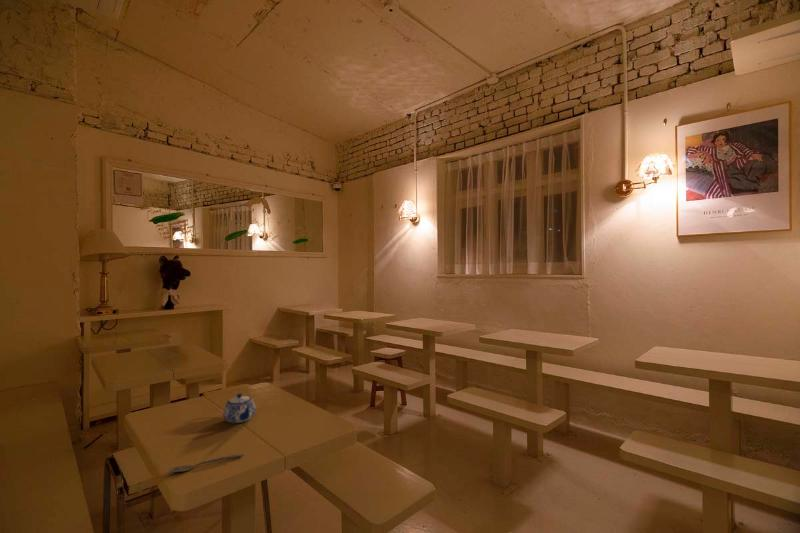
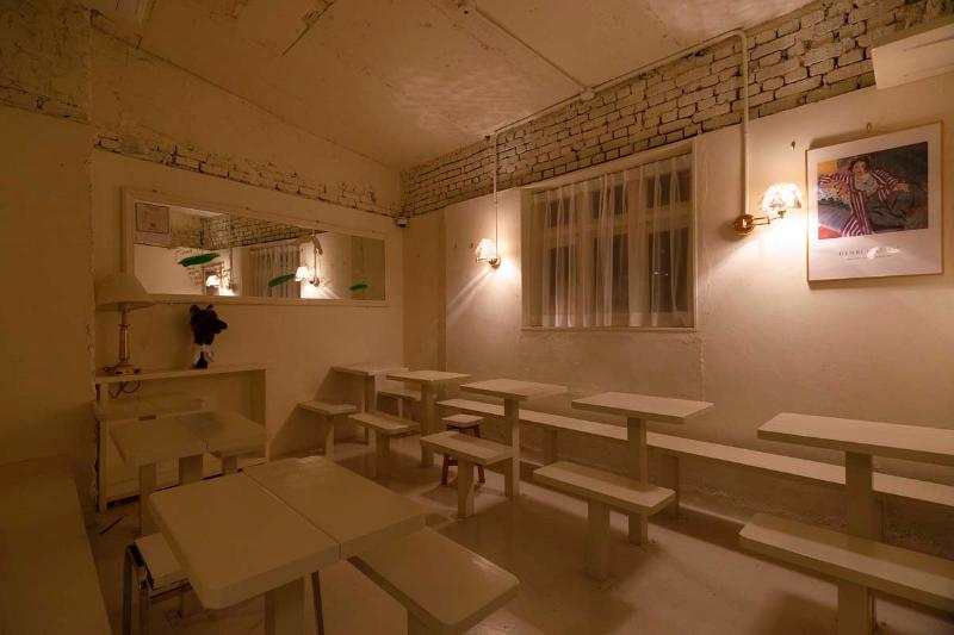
- spoon (207, 462)
- teapot (240, 407)
